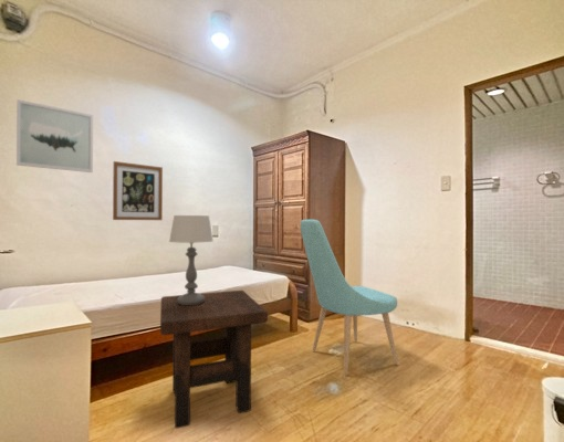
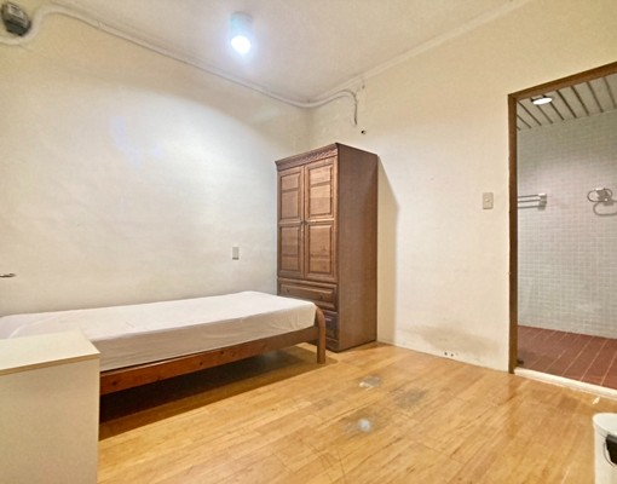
- wall art (56, 138)
- chair (344, 288)
- wall art (138, 192)
- table lamp (191, 259)
- side table (209, 350)
